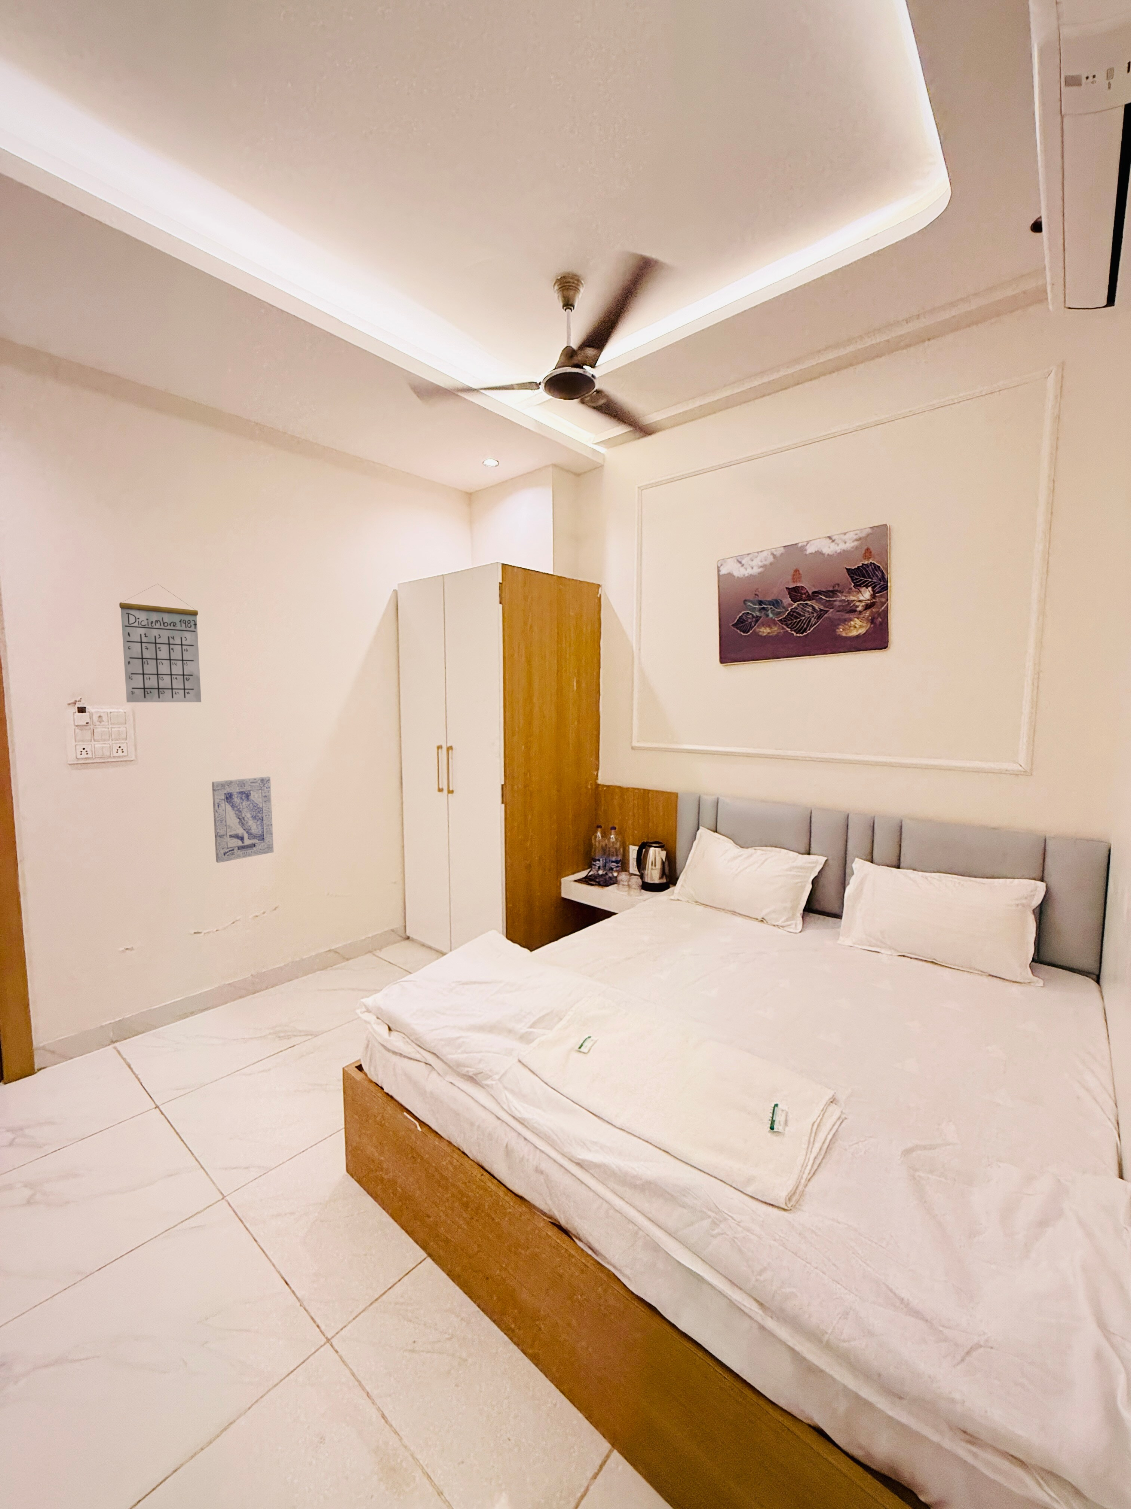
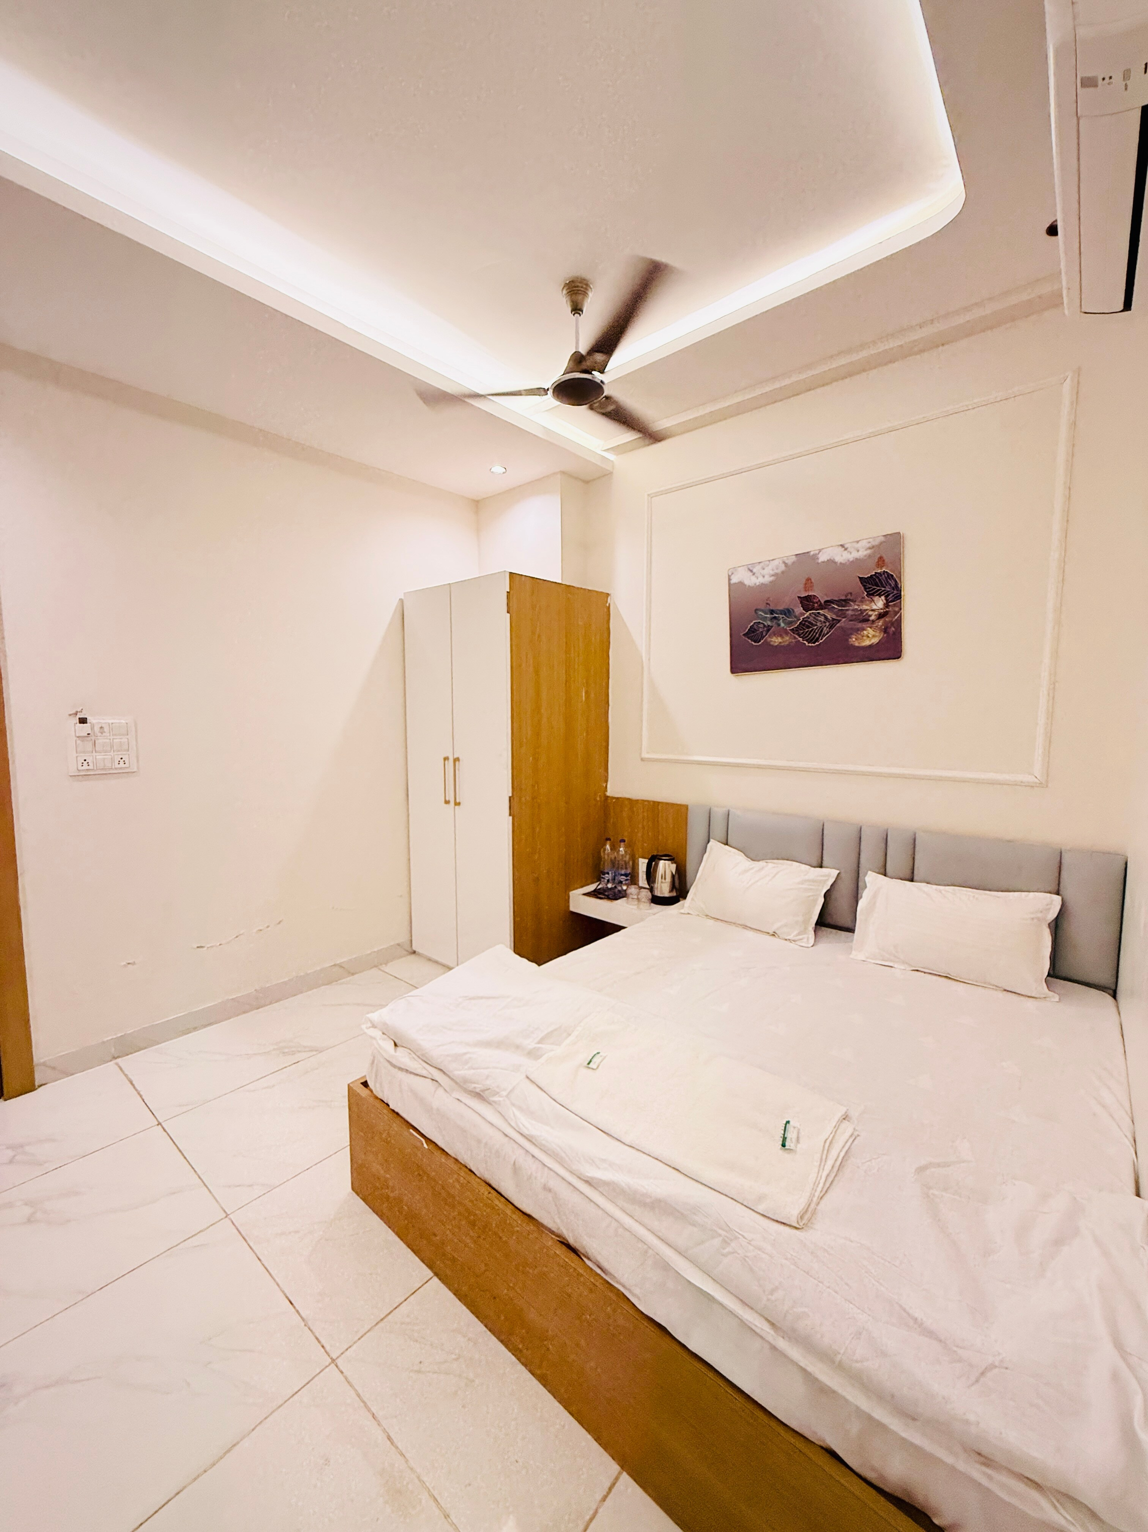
- wall art (244, 819)
- calendar (162, 643)
